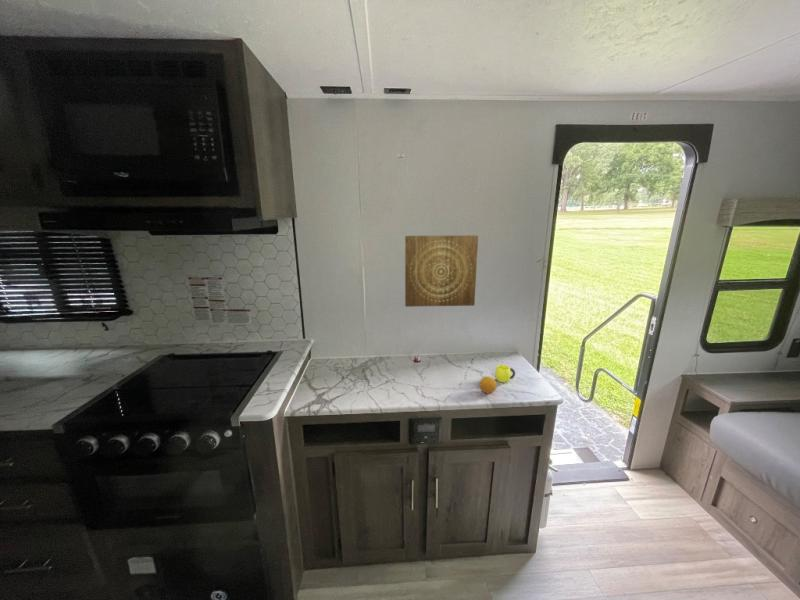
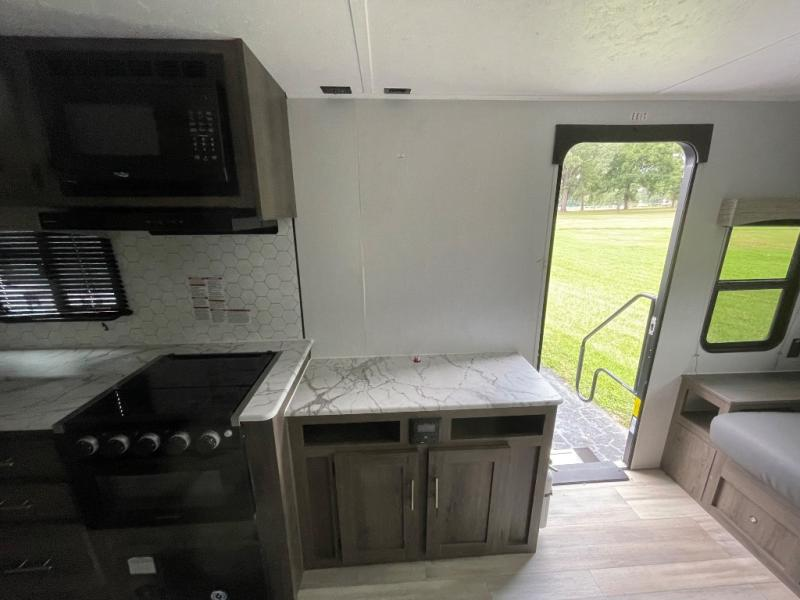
- wall art (440, 271)
- cup (505, 373)
- fruit (488, 384)
